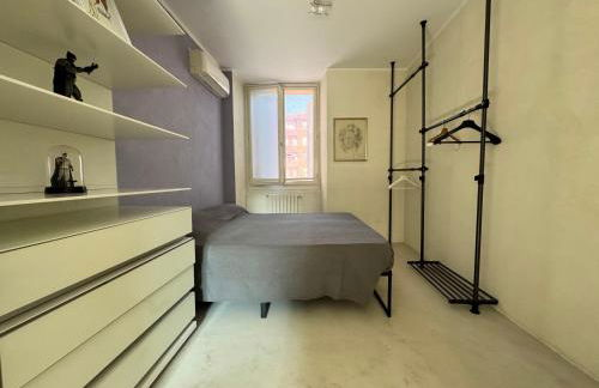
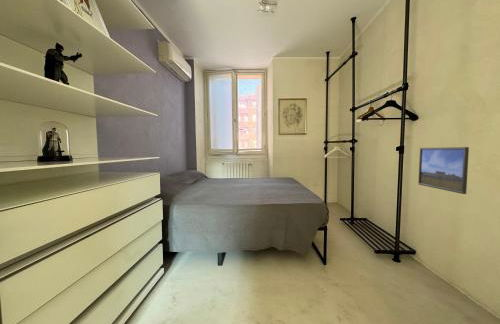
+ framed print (440, 168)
